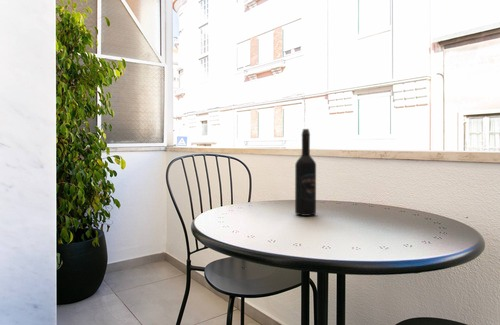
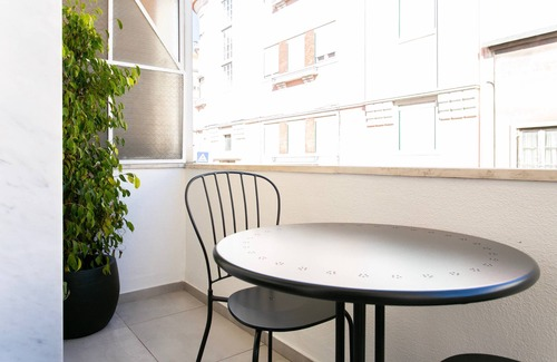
- wine bottle (305, 171)
